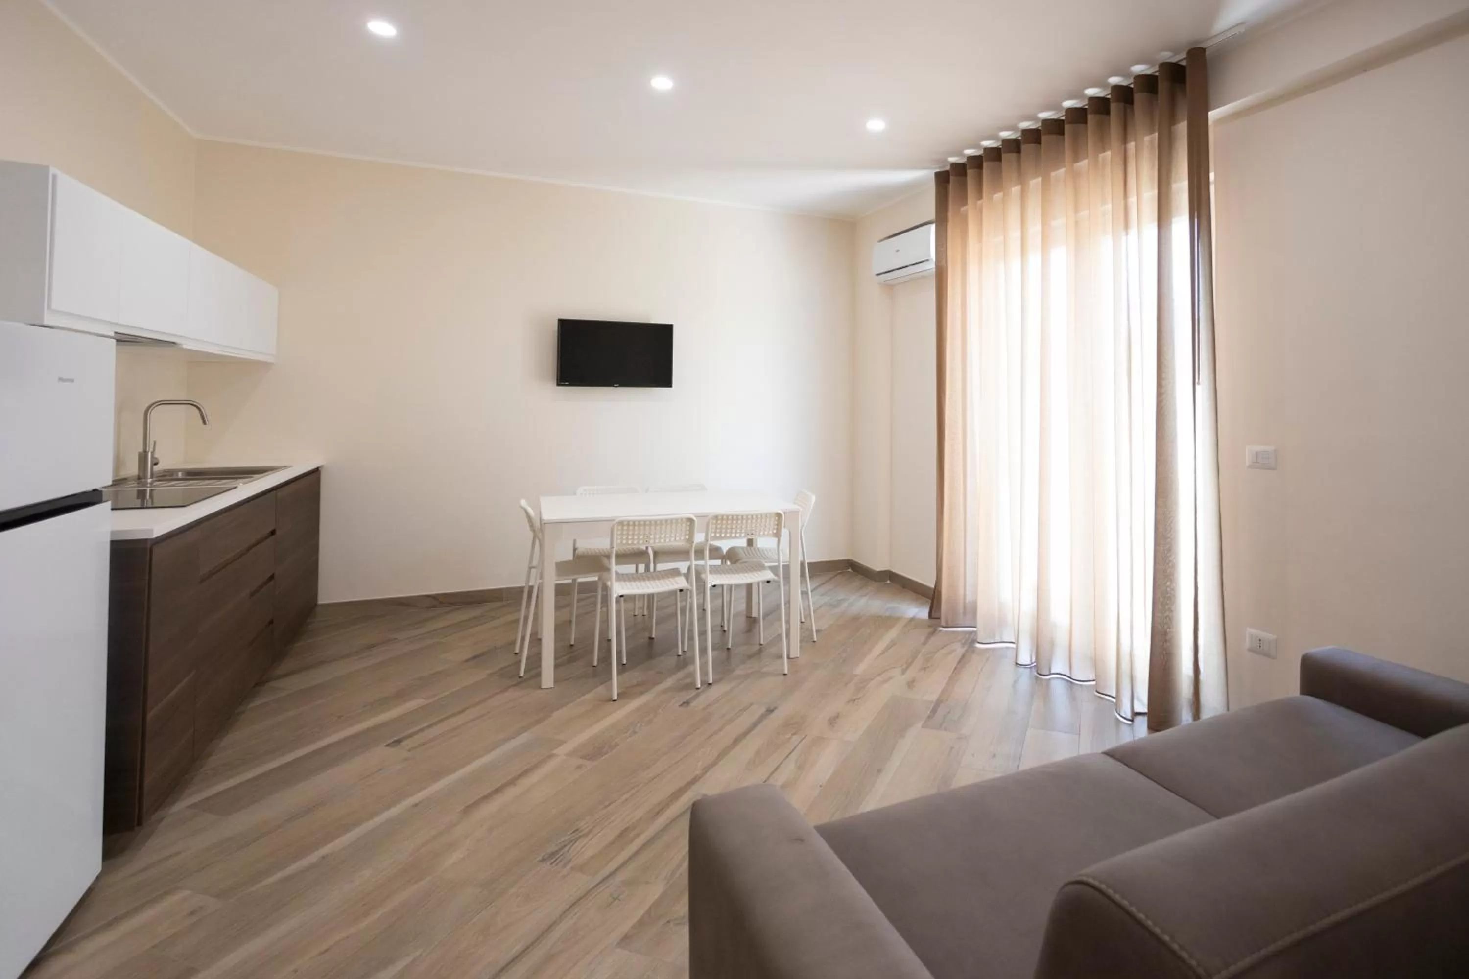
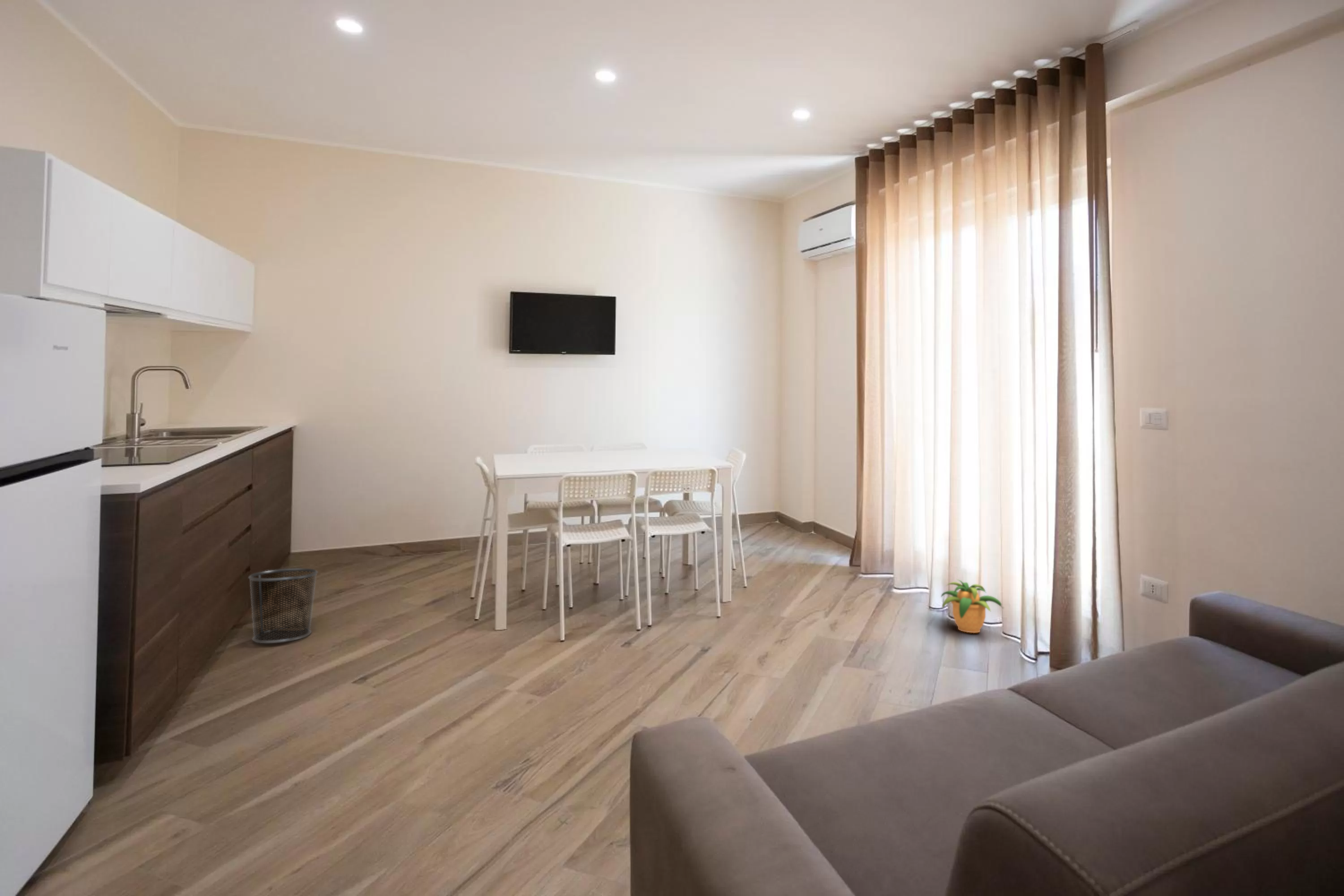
+ trash can (283, 604)
+ potted plant (965, 604)
